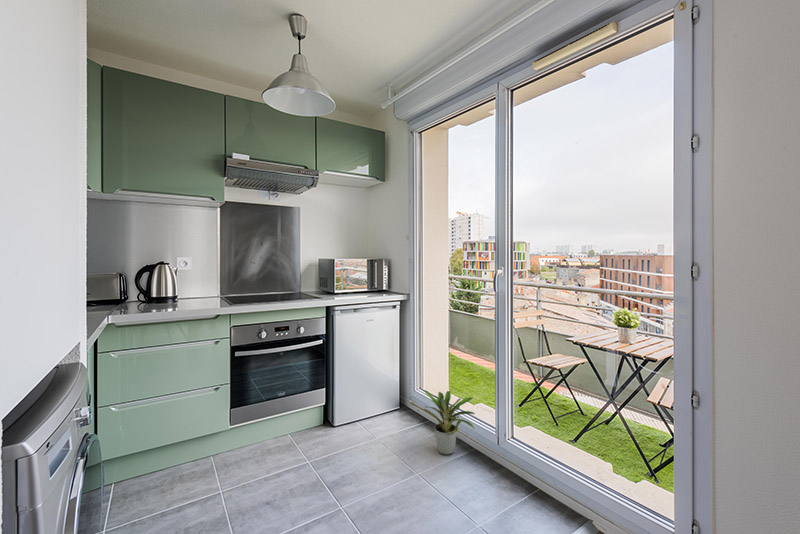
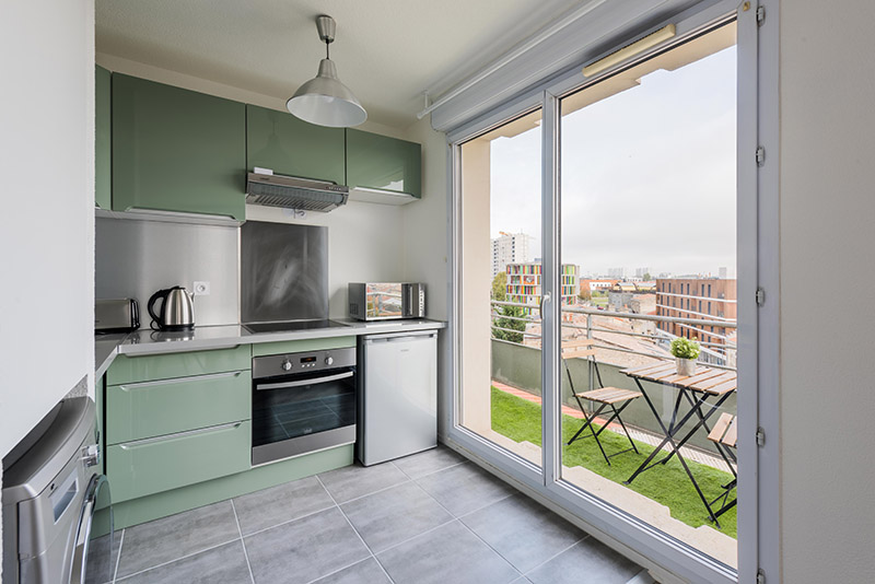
- potted plant (446, 422)
